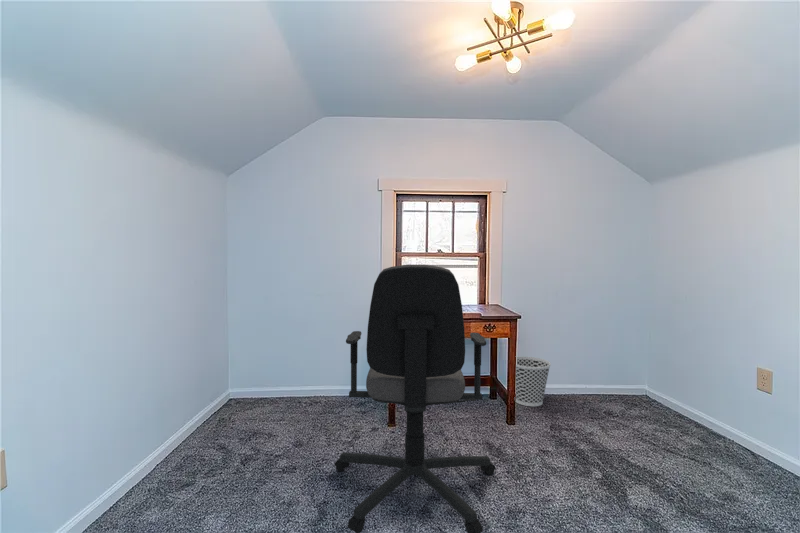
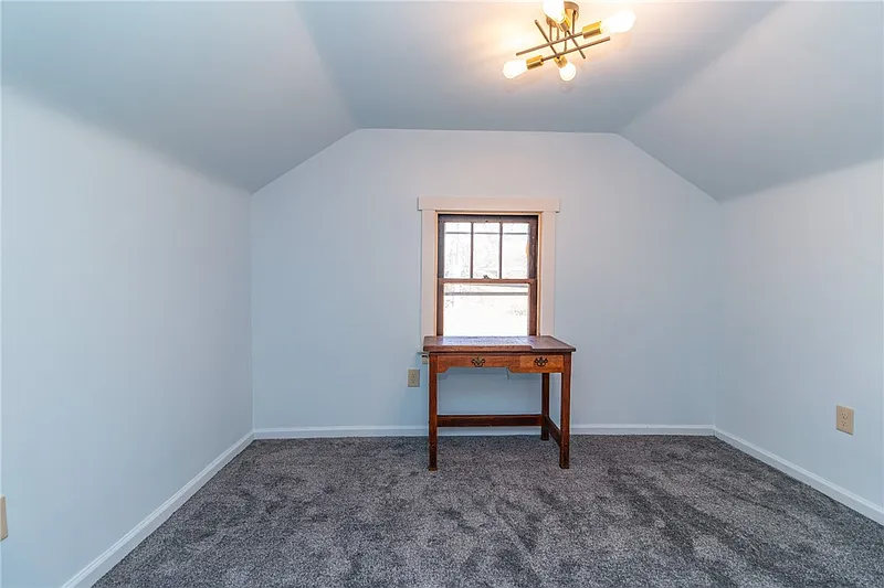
- wastebasket (528, 381)
- office chair (415, 373)
